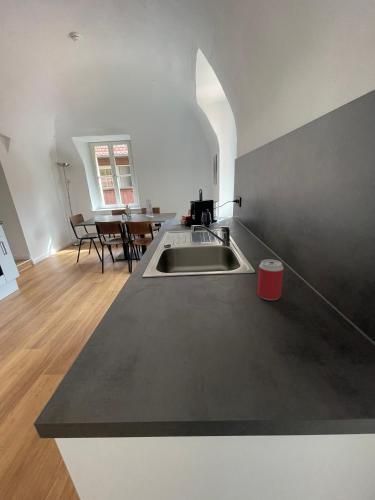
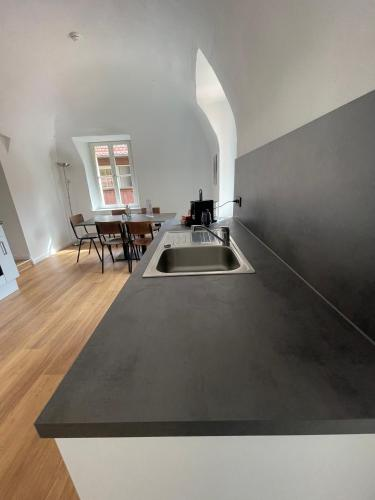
- beverage can (270, 279)
